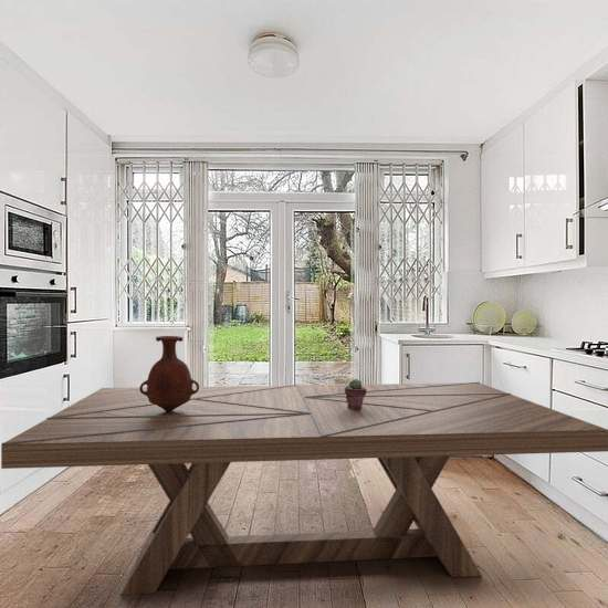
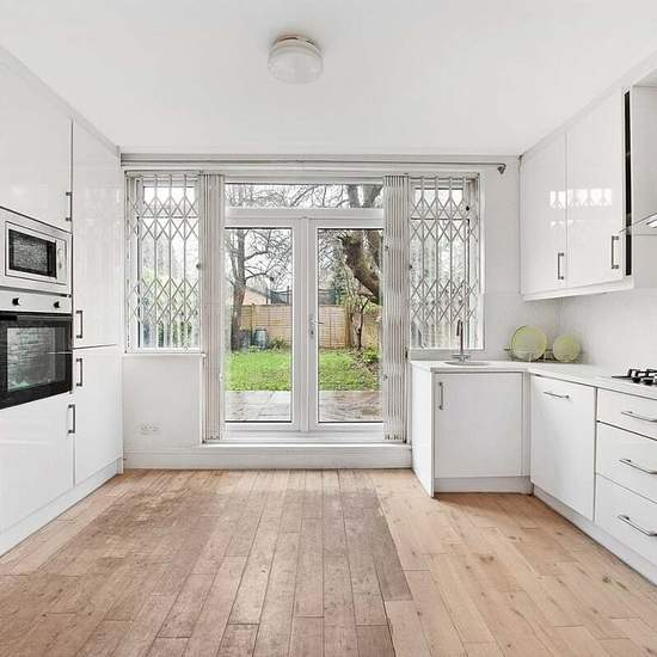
- vase (169, 371)
- potted succulent (355, 391)
- dining table (306, 459)
